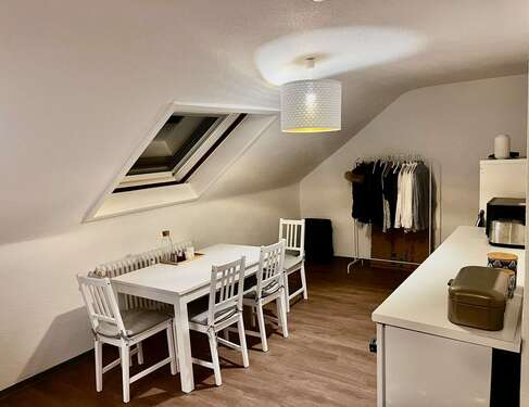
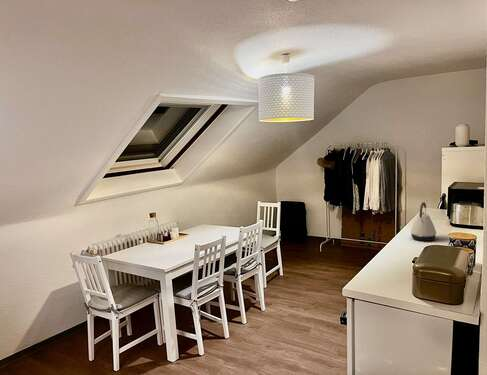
+ kettle (423, 220)
